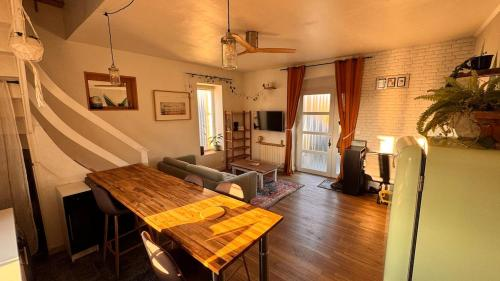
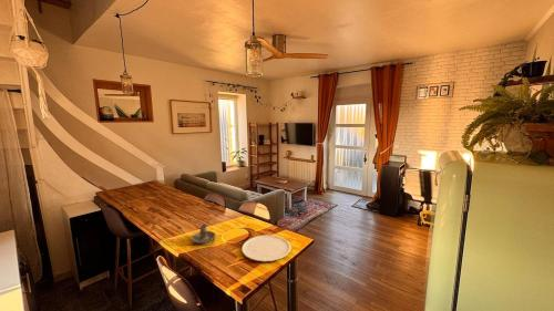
+ plate (266, 247)
+ candle holder (205, 234)
